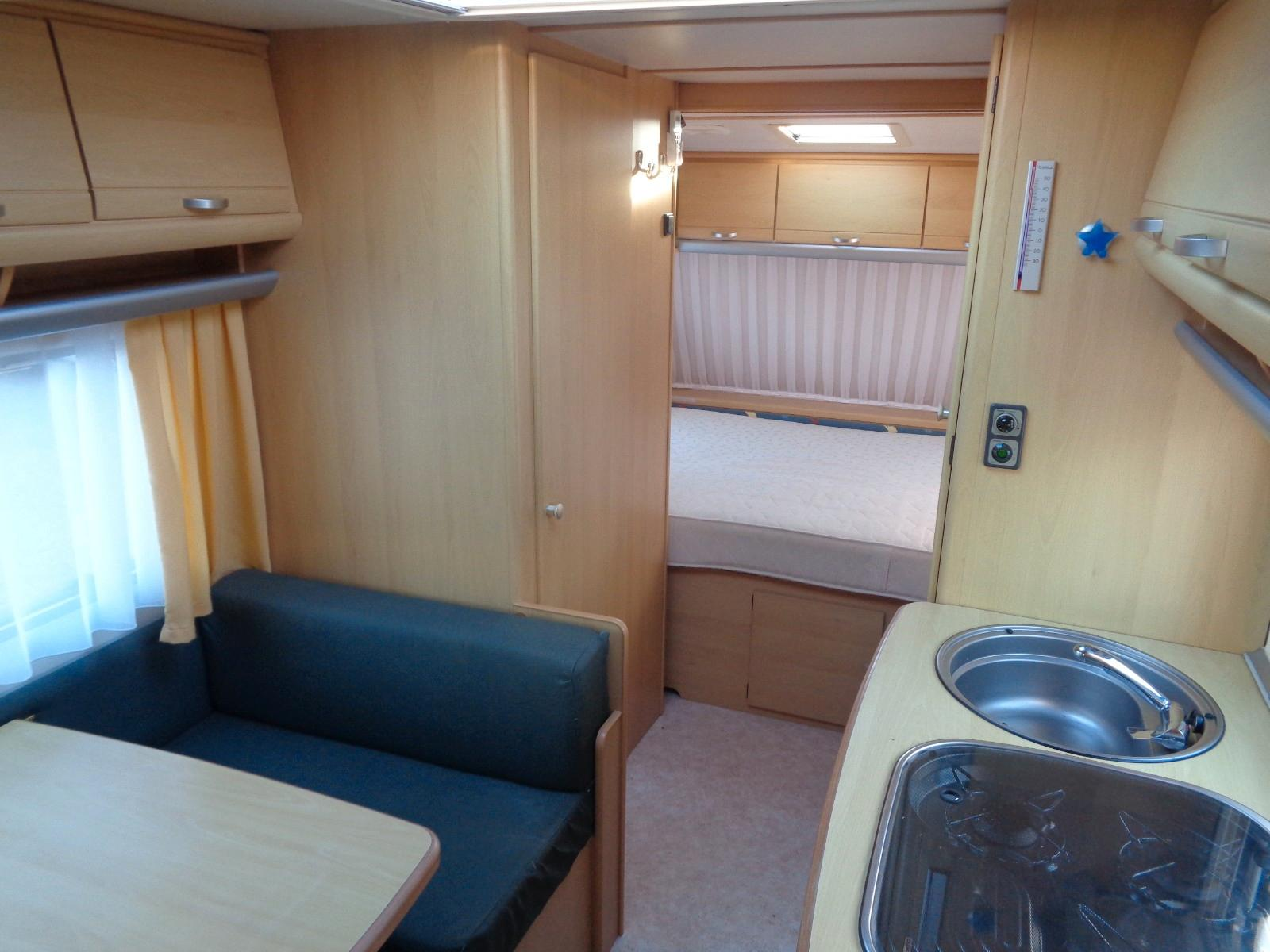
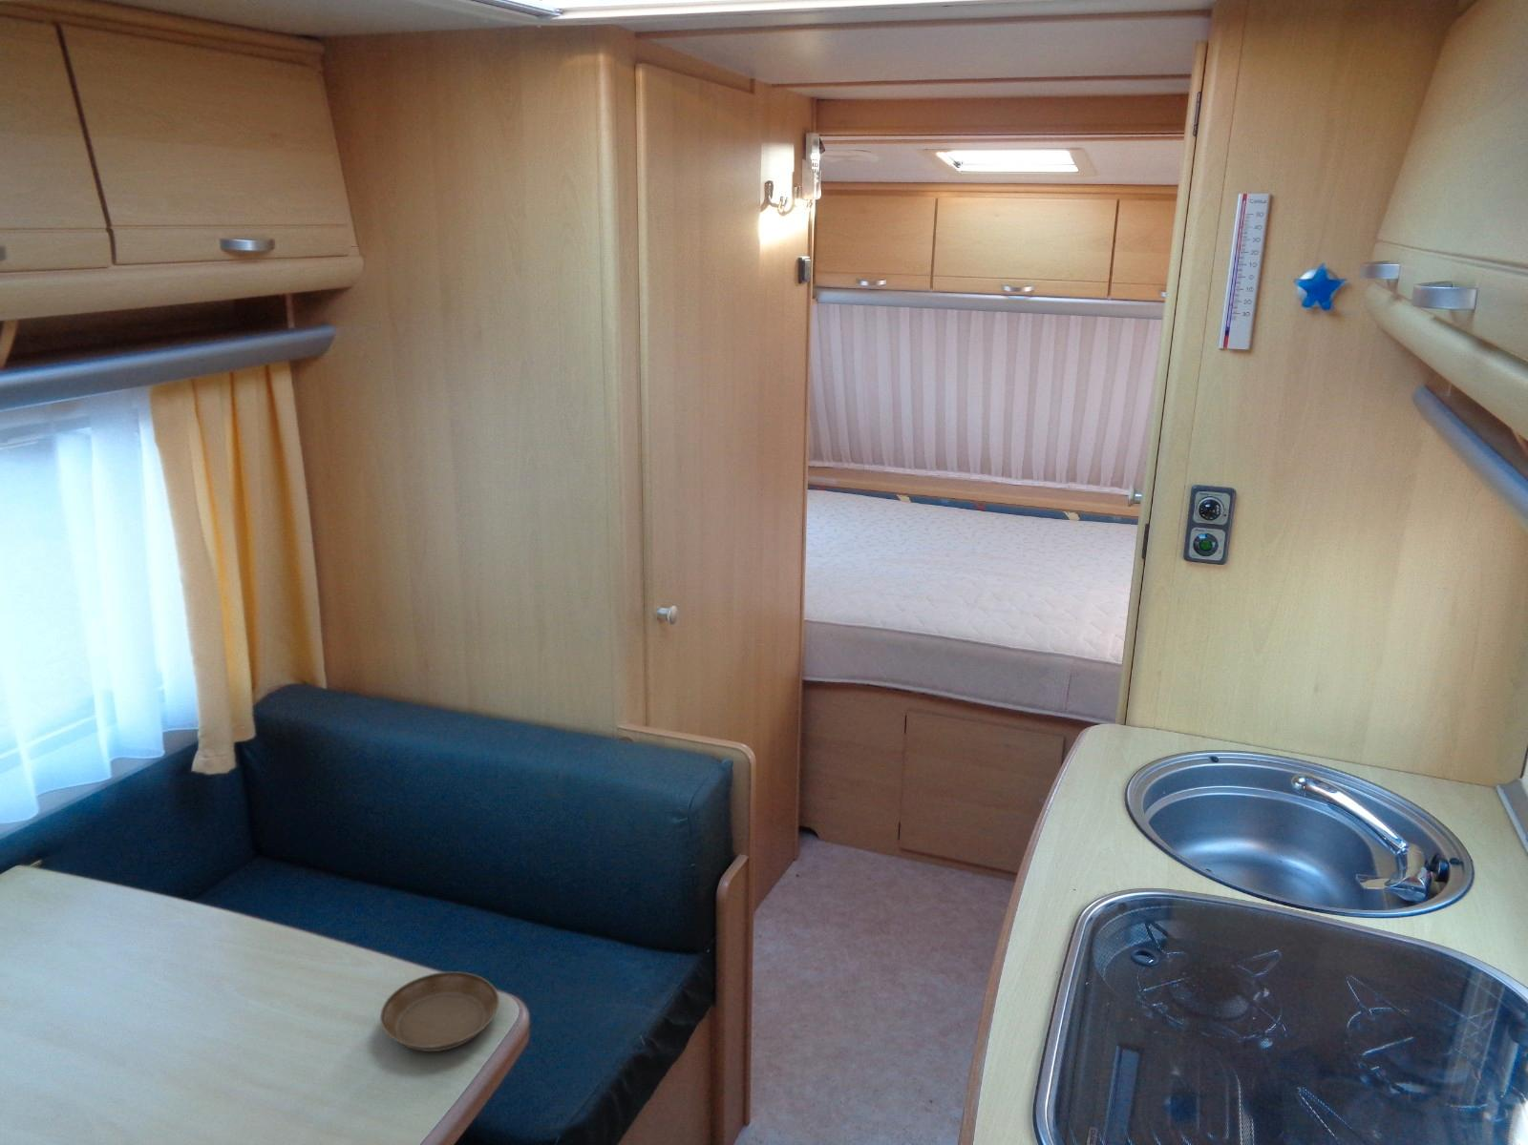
+ saucer (440, 1015)
